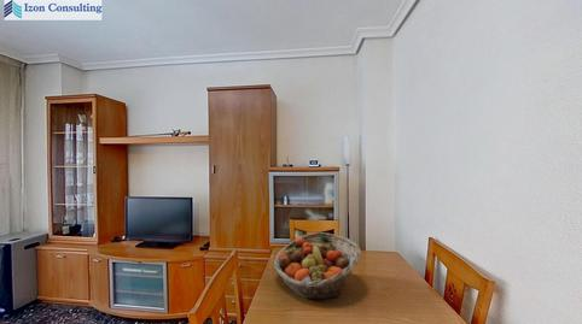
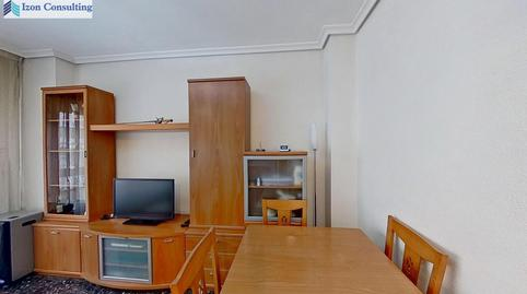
- fruit basket (315, 261)
